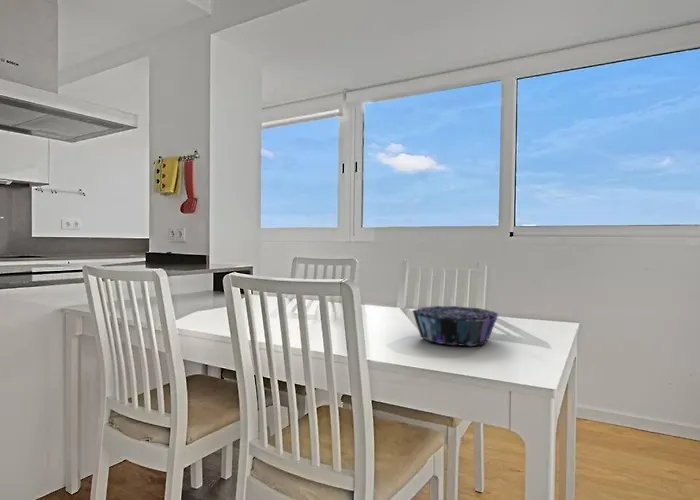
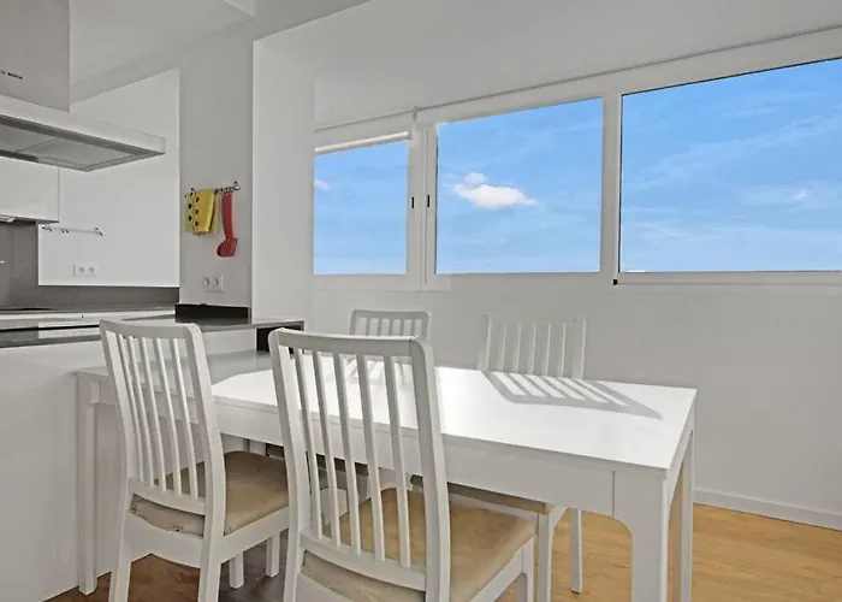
- decorative bowl (454, 325)
